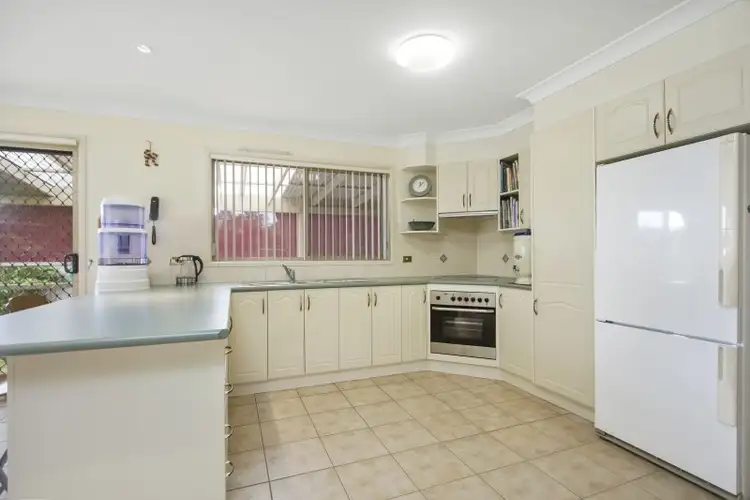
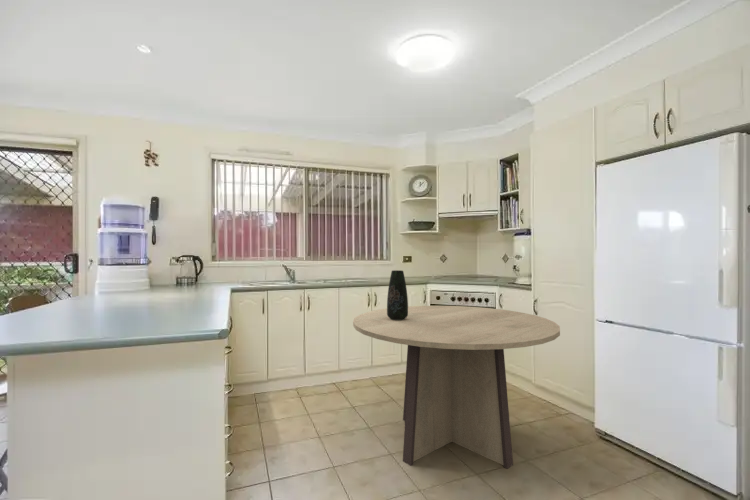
+ dining table (451, 380)
+ vase (397, 294)
